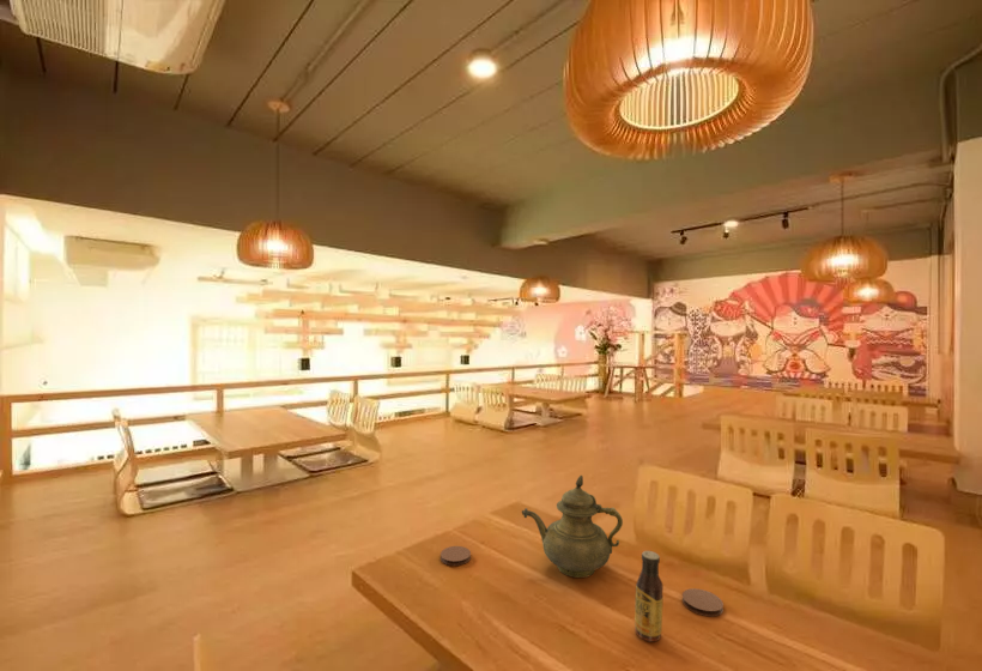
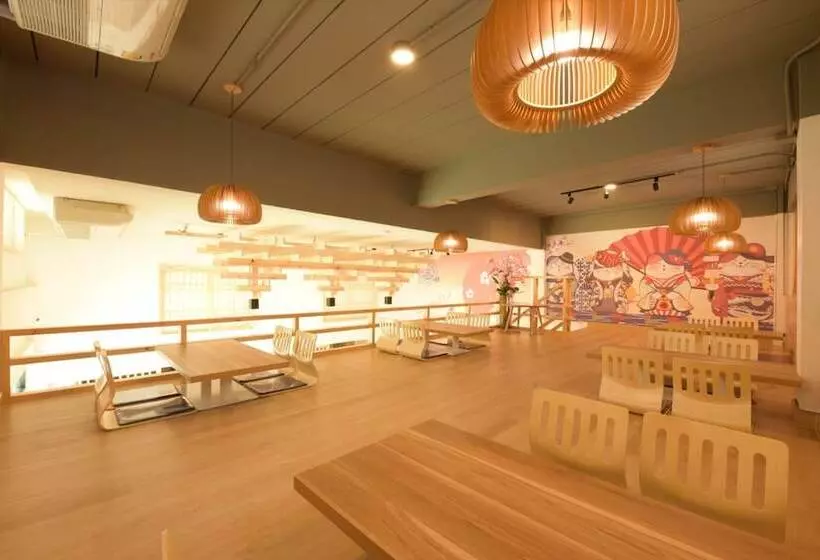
- sauce bottle (648, 594)
- teapot (570, 520)
- coaster (702, 602)
- coaster (455, 555)
